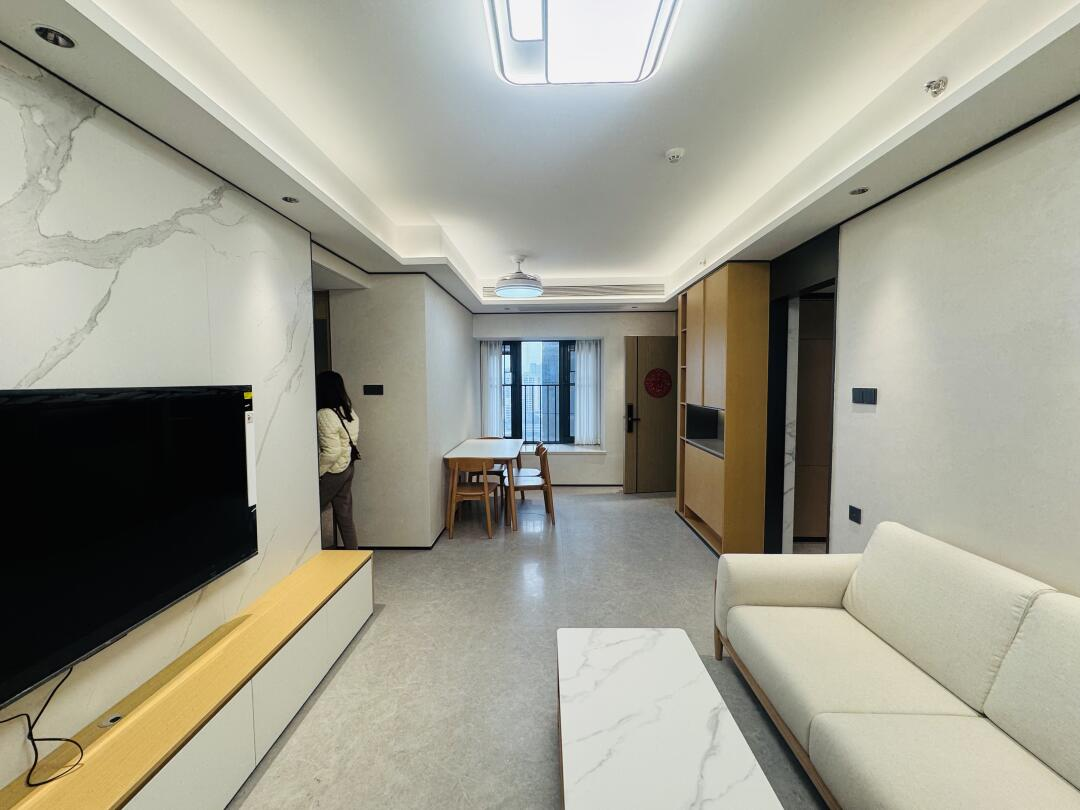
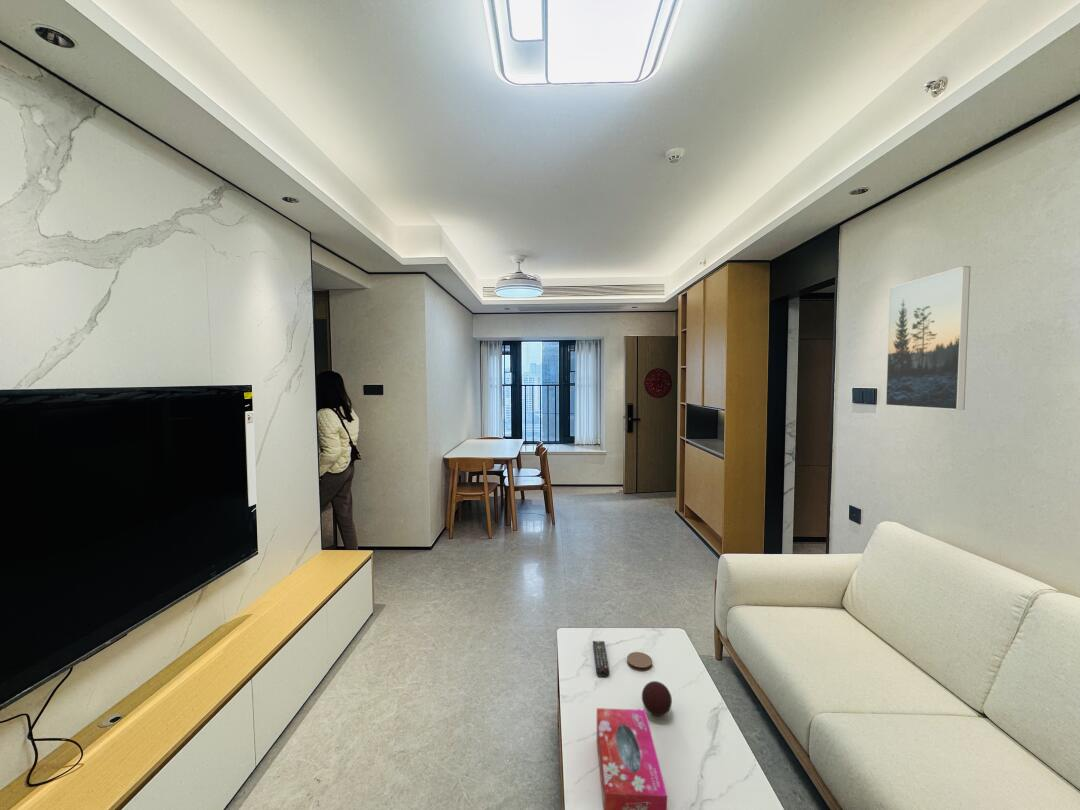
+ coaster (639, 661)
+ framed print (923, 343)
+ decorative ball (656, 698)
+ remote control (600, 656)
+ tissue box (627, 763)
